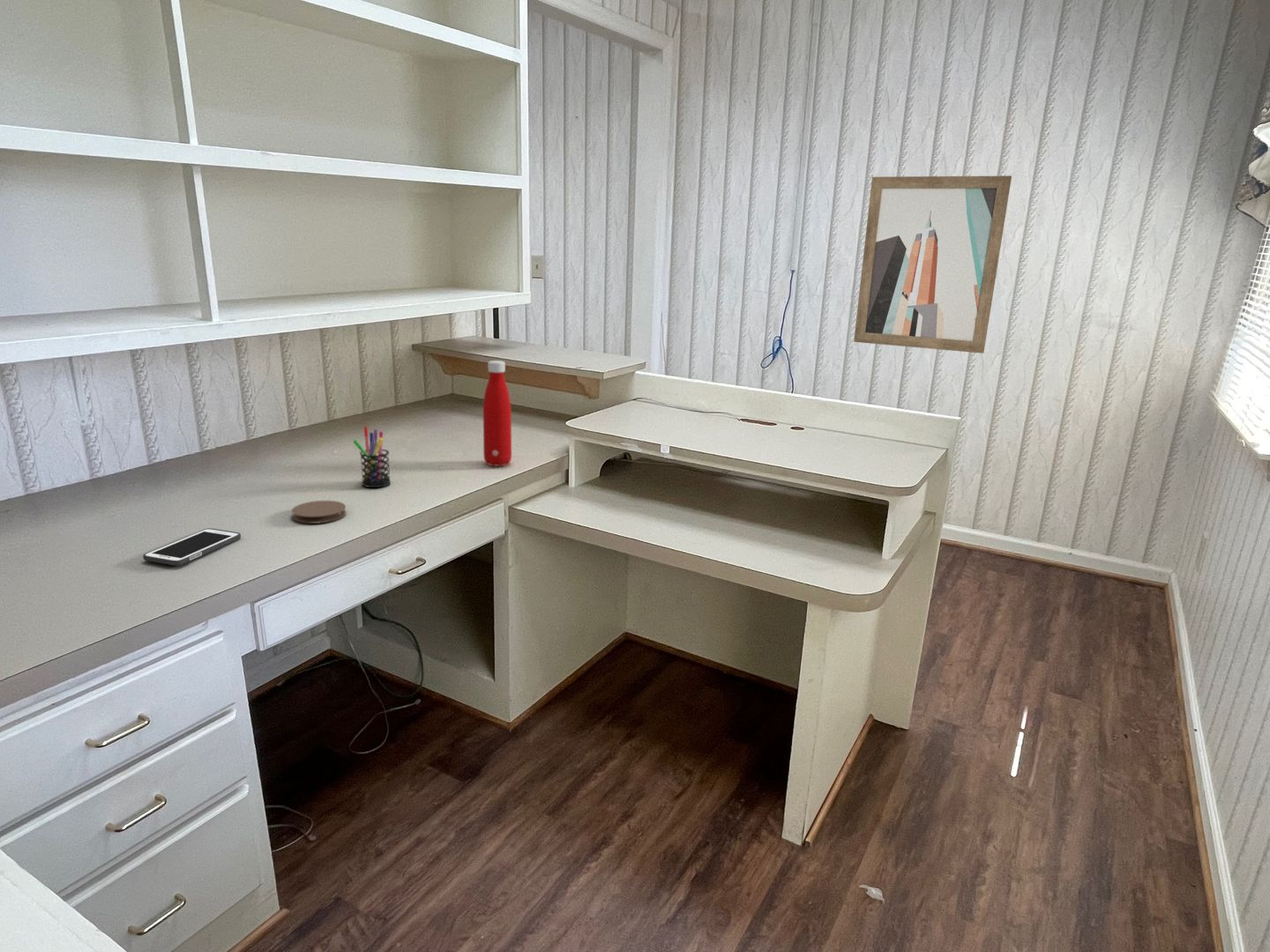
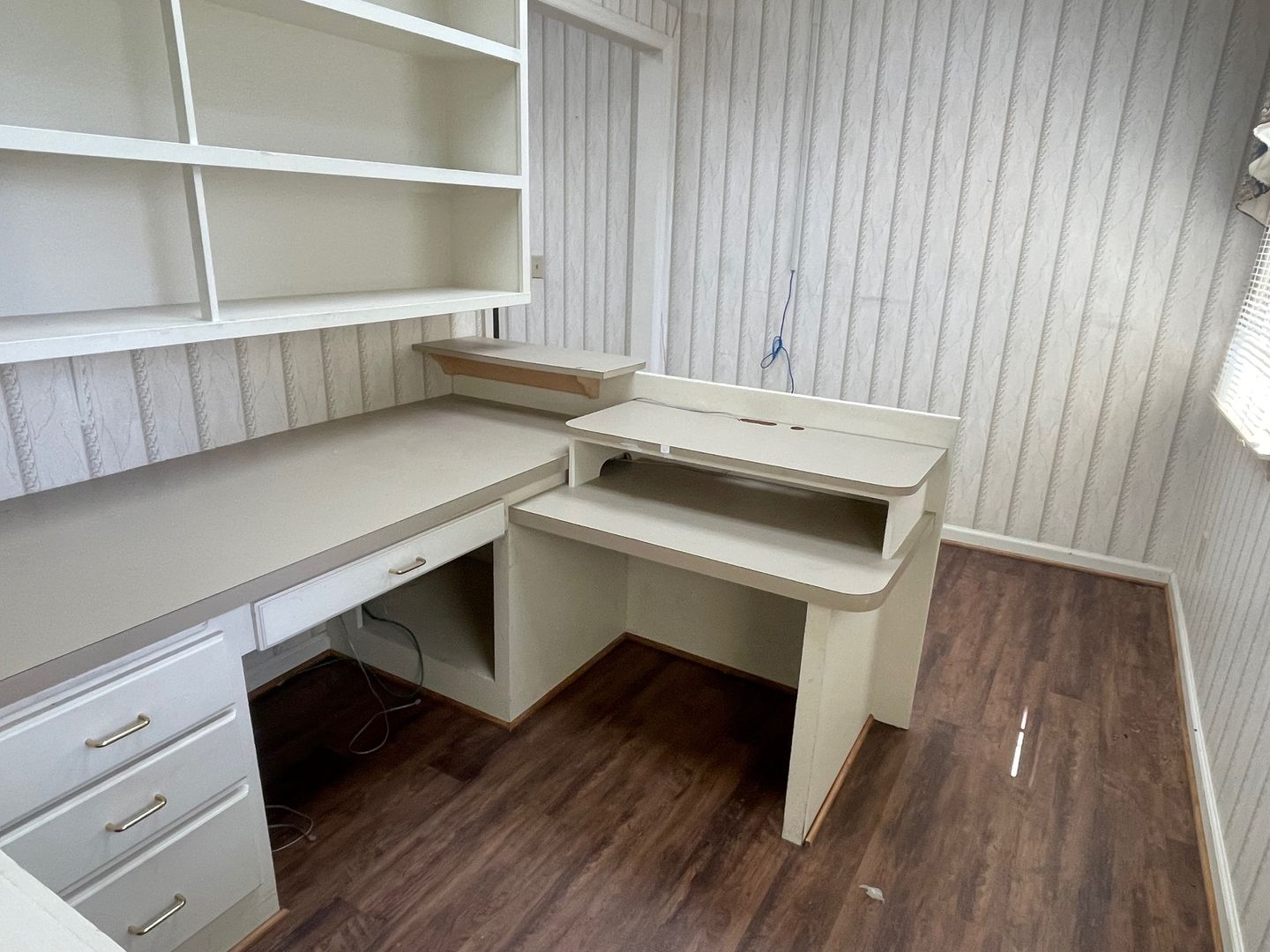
- coaster (319, 511)
- cell phone (193, 546)
- bottle (497, 413)
- pen holder (370, 457)
- wall art (927, 264)
